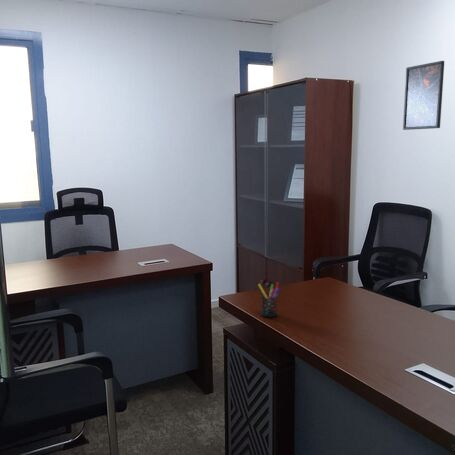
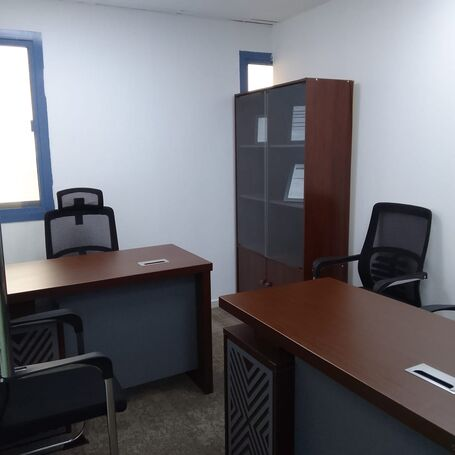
- pen holder (270, 297)
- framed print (422, 97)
